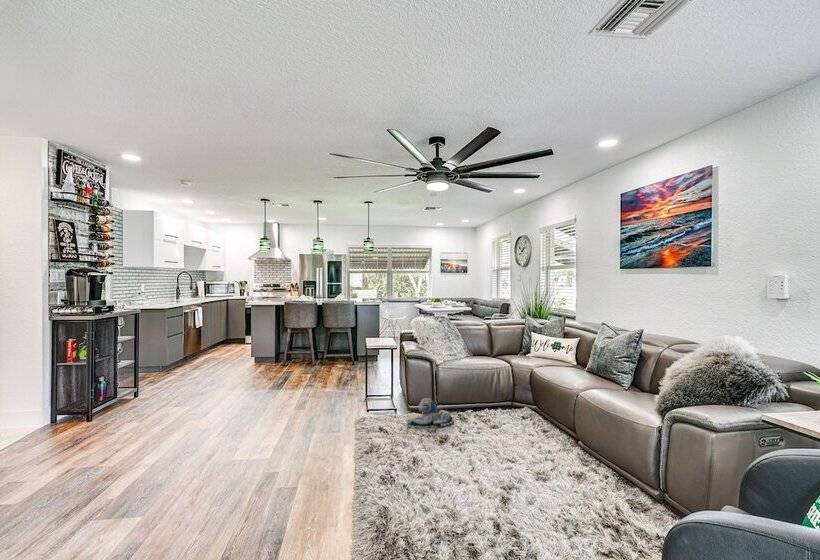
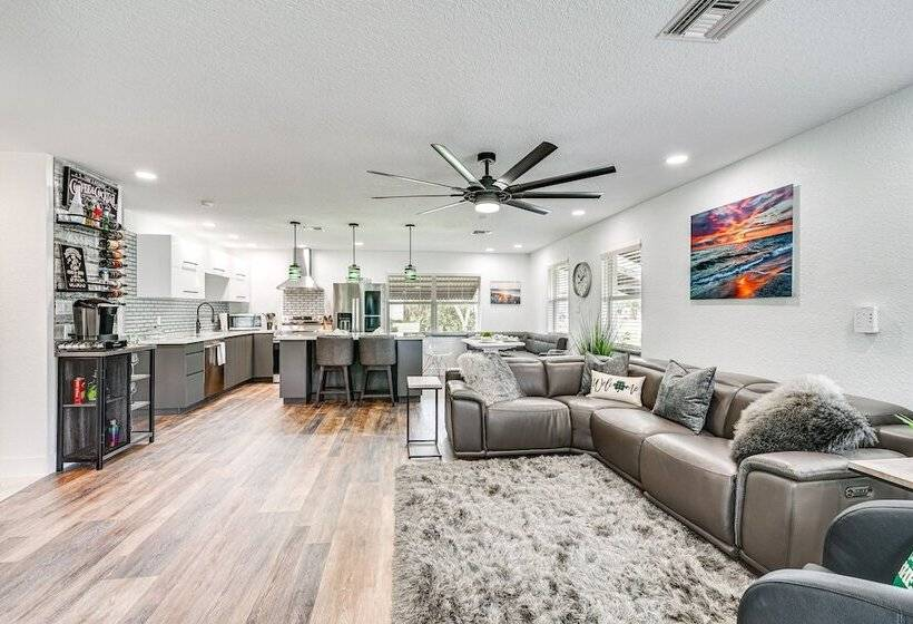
- plush toy (430, 410)
